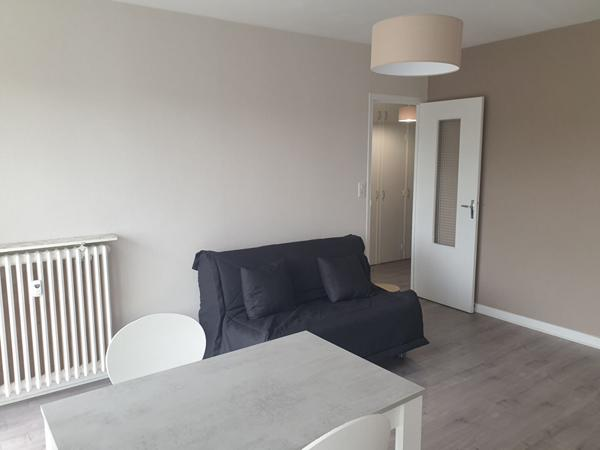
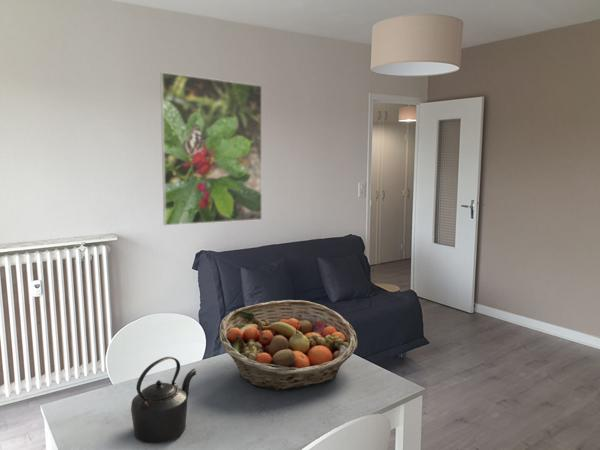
+ kettle (168, 389)
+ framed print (215, 152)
+ fruit basket (288, 342)
